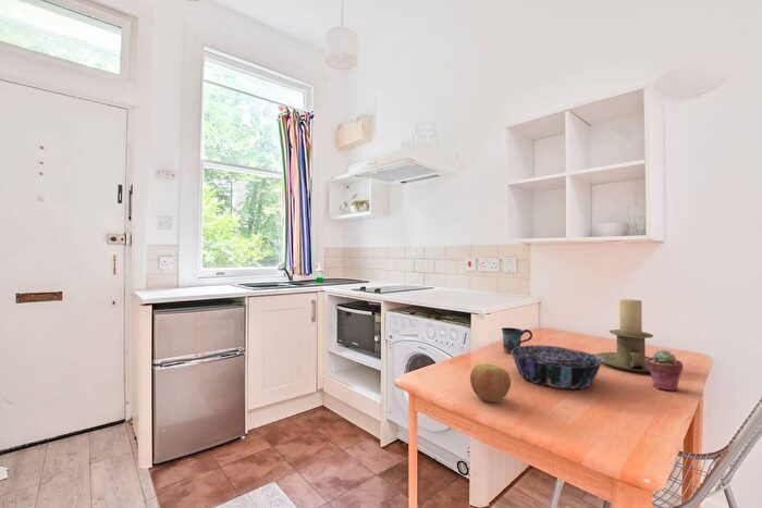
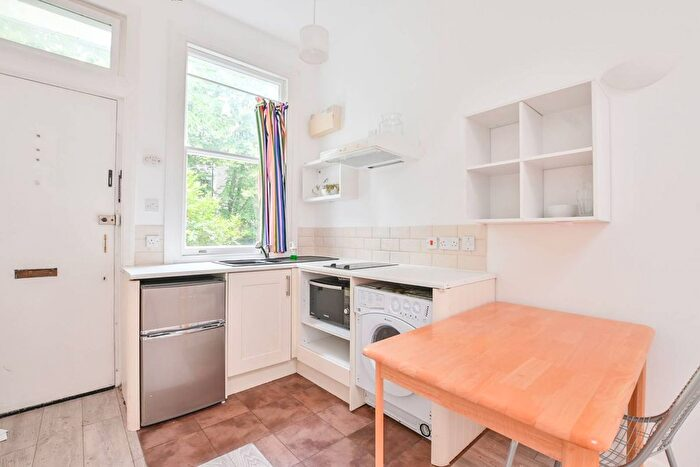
- apple (490, 381)
- potted succulent (664, 368)
- decorative bowl (554, 365)
- candle holder (630, 332)
- mug (515, 340)
